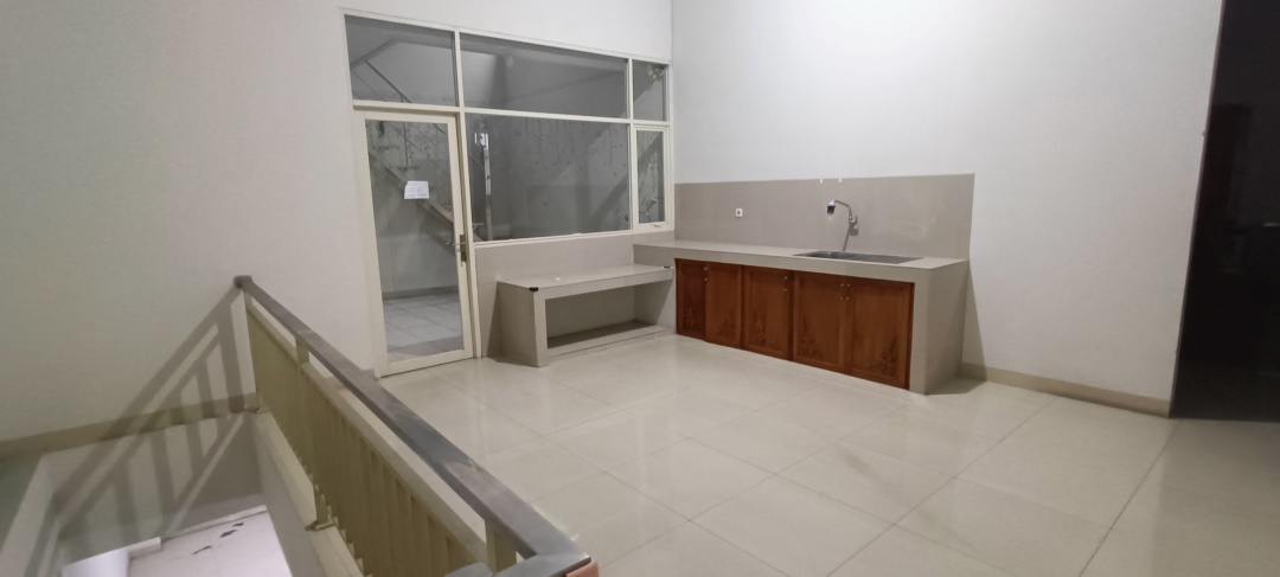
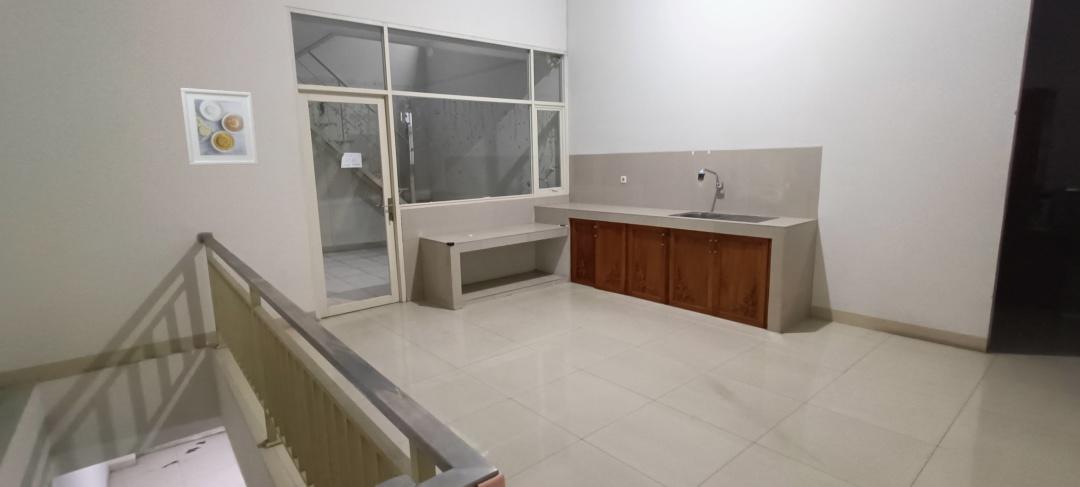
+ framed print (221, 128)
